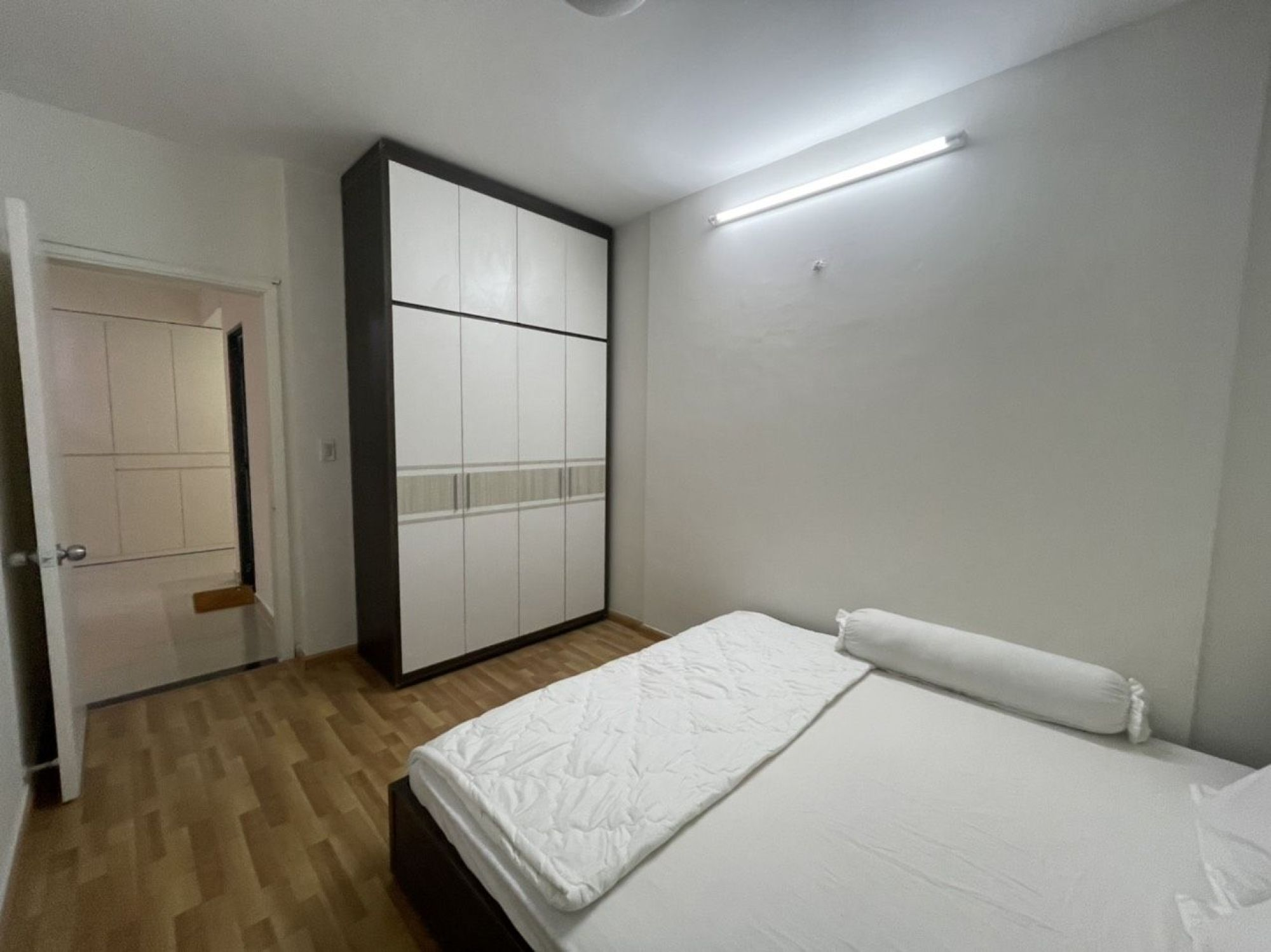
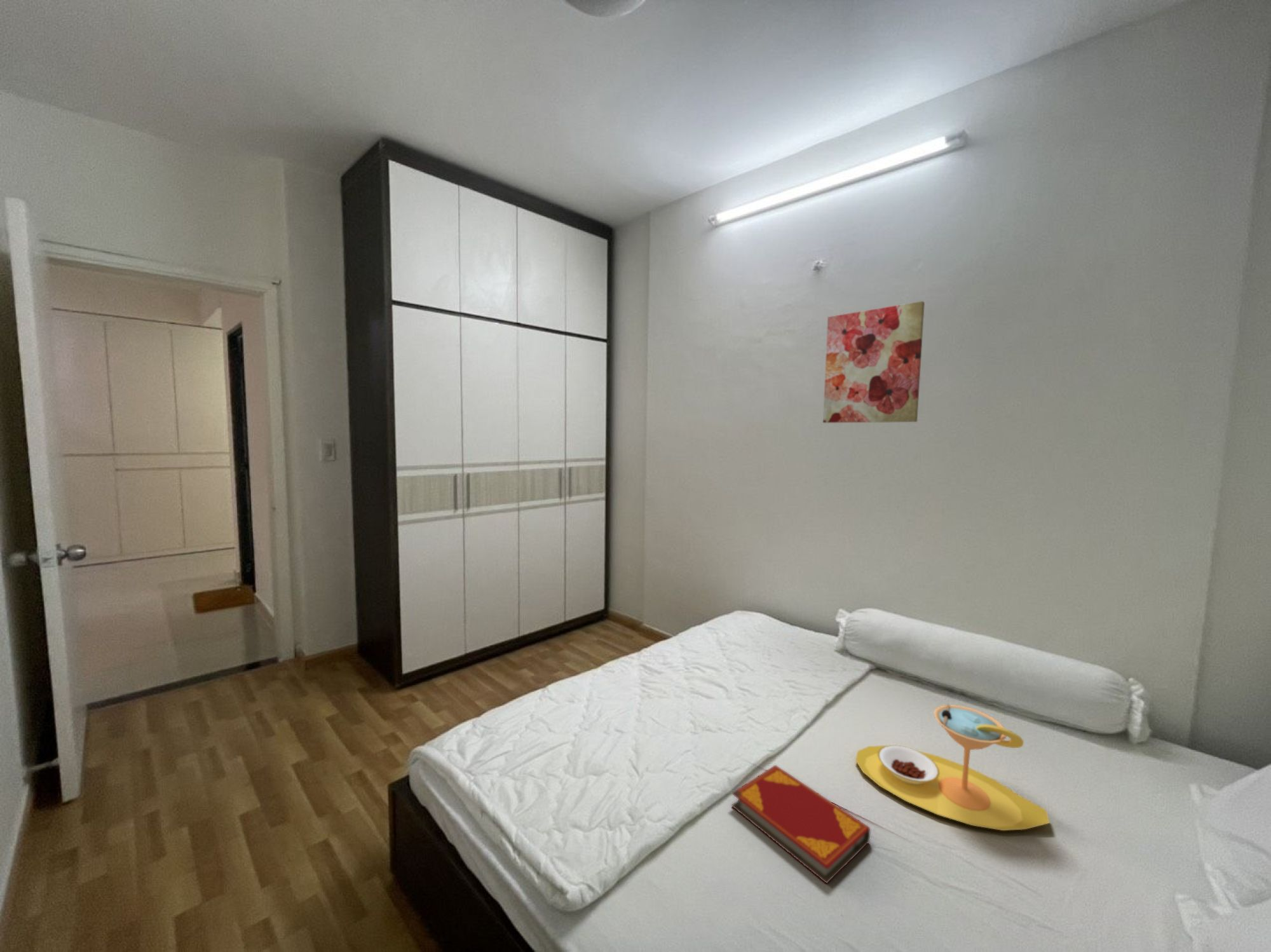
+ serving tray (941, 757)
+ hardback book (798, 816)
+ wall art (870, 367)
